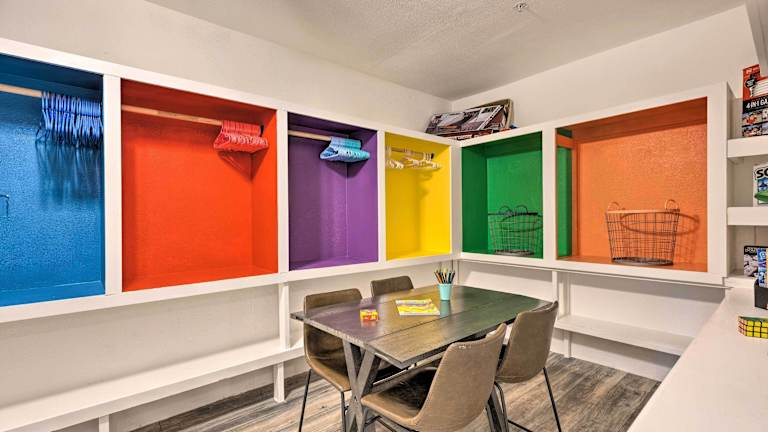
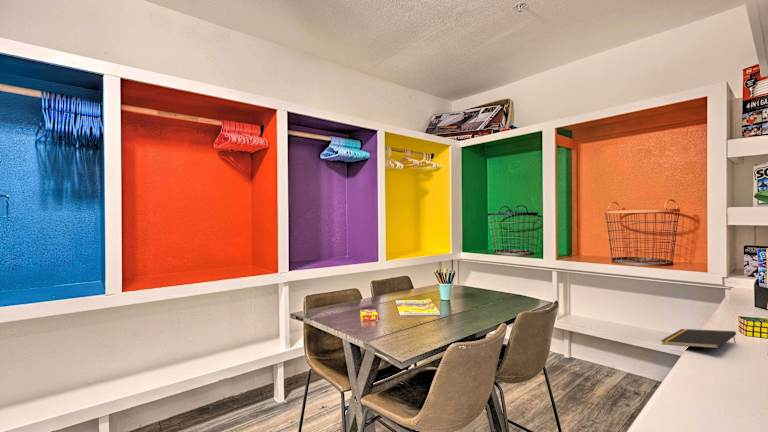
+ notepad (698, 337)
